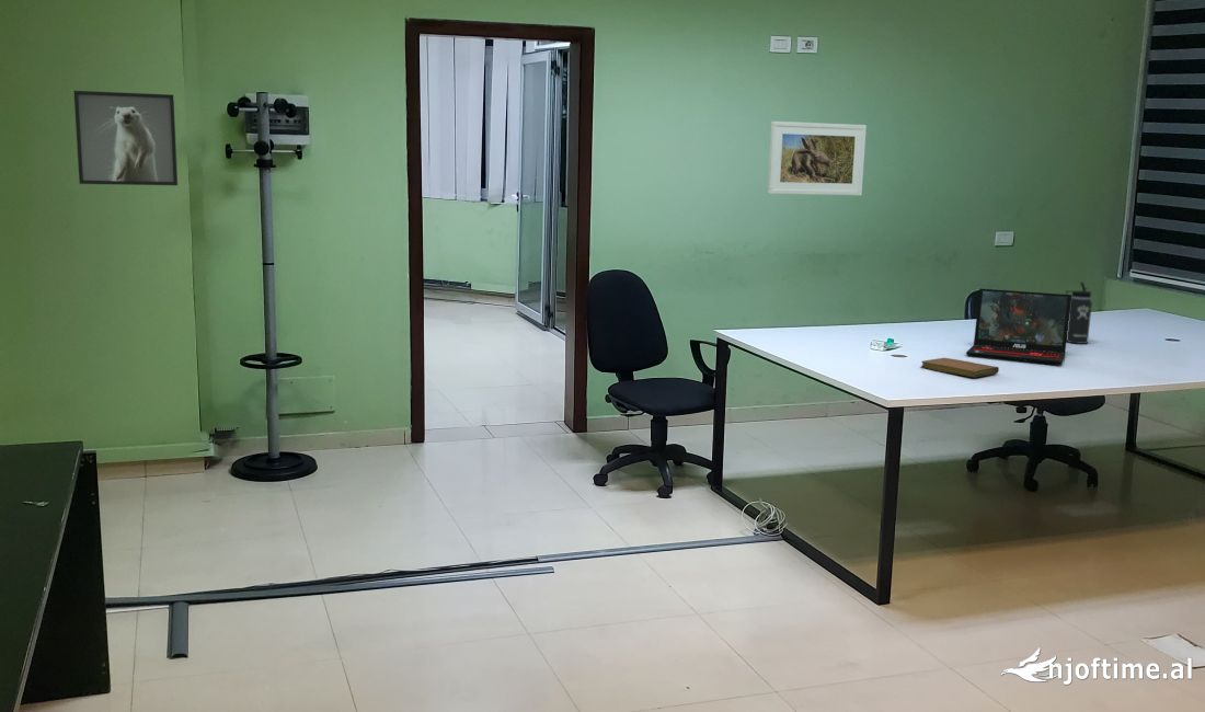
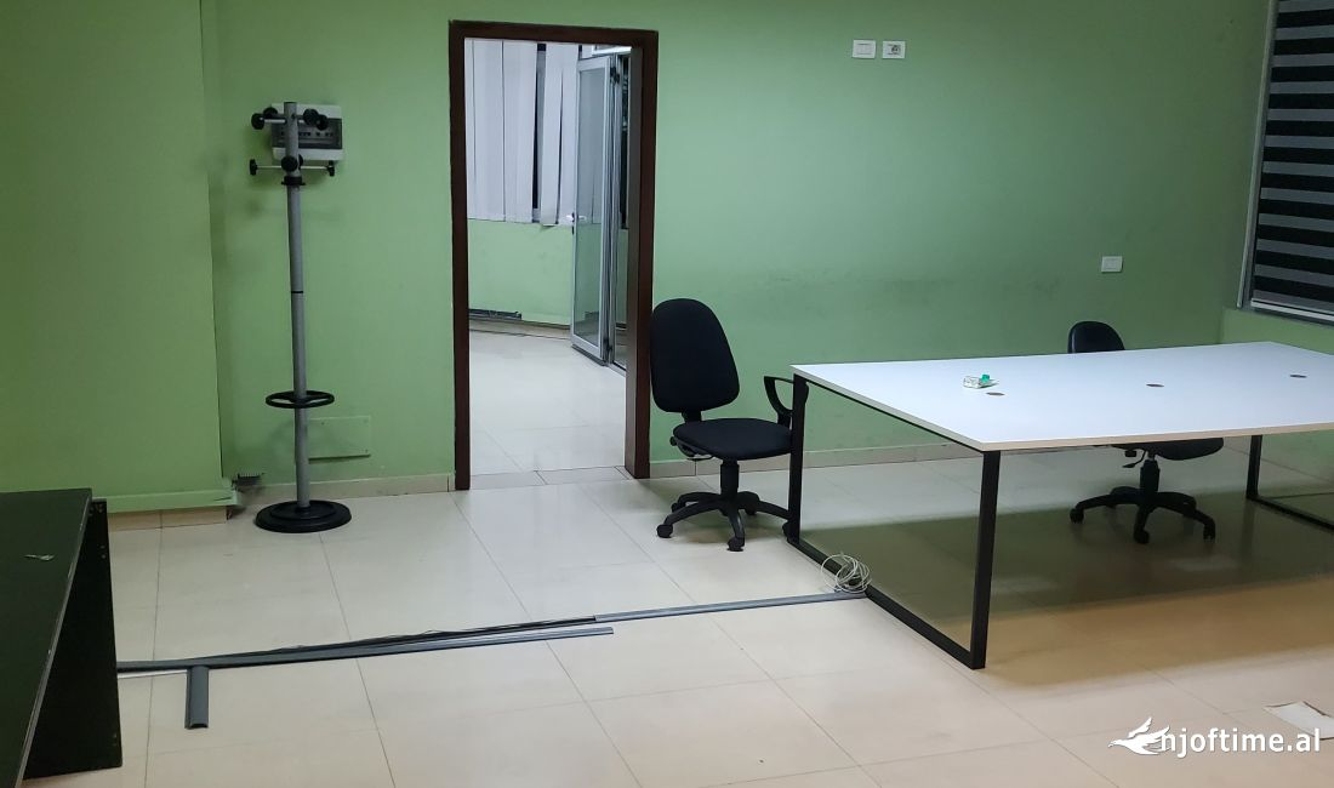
- laptop (1019, 324)
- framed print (817, 159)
- notebook (959, 367)
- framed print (126, 138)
- thermos bottle (1077, 311)
